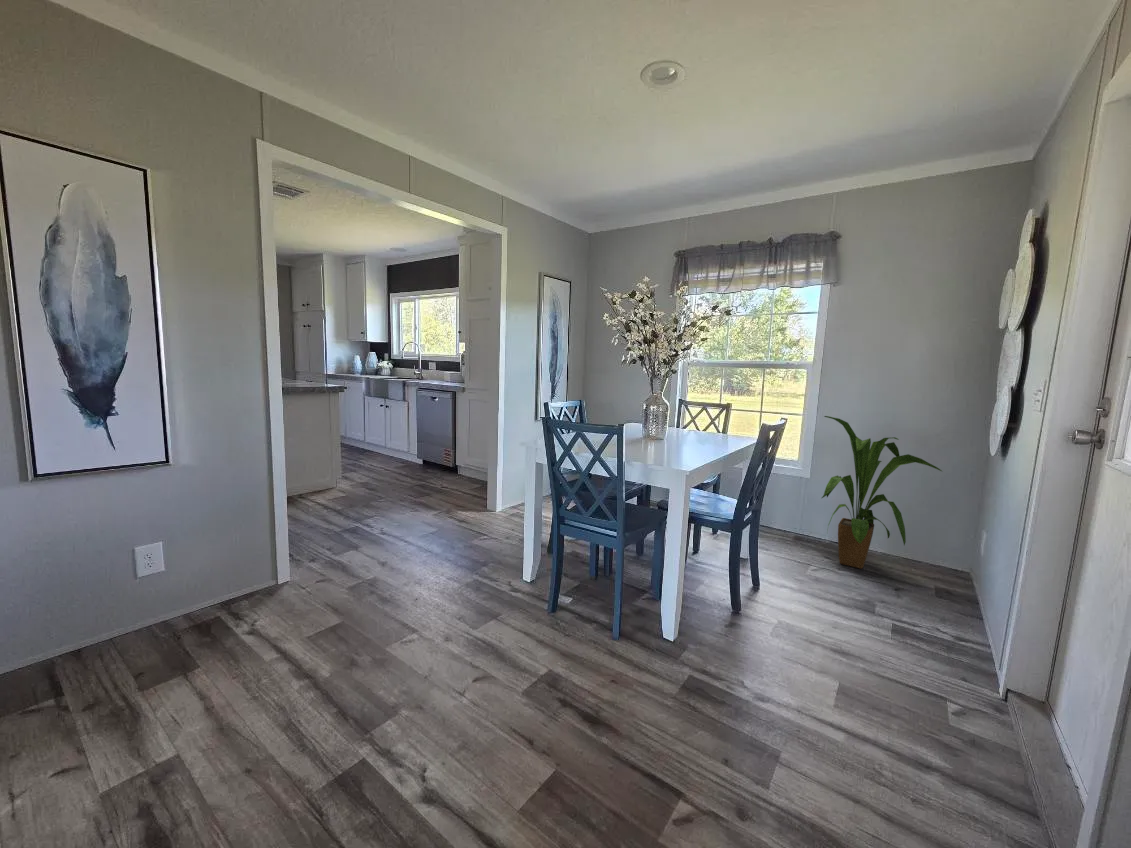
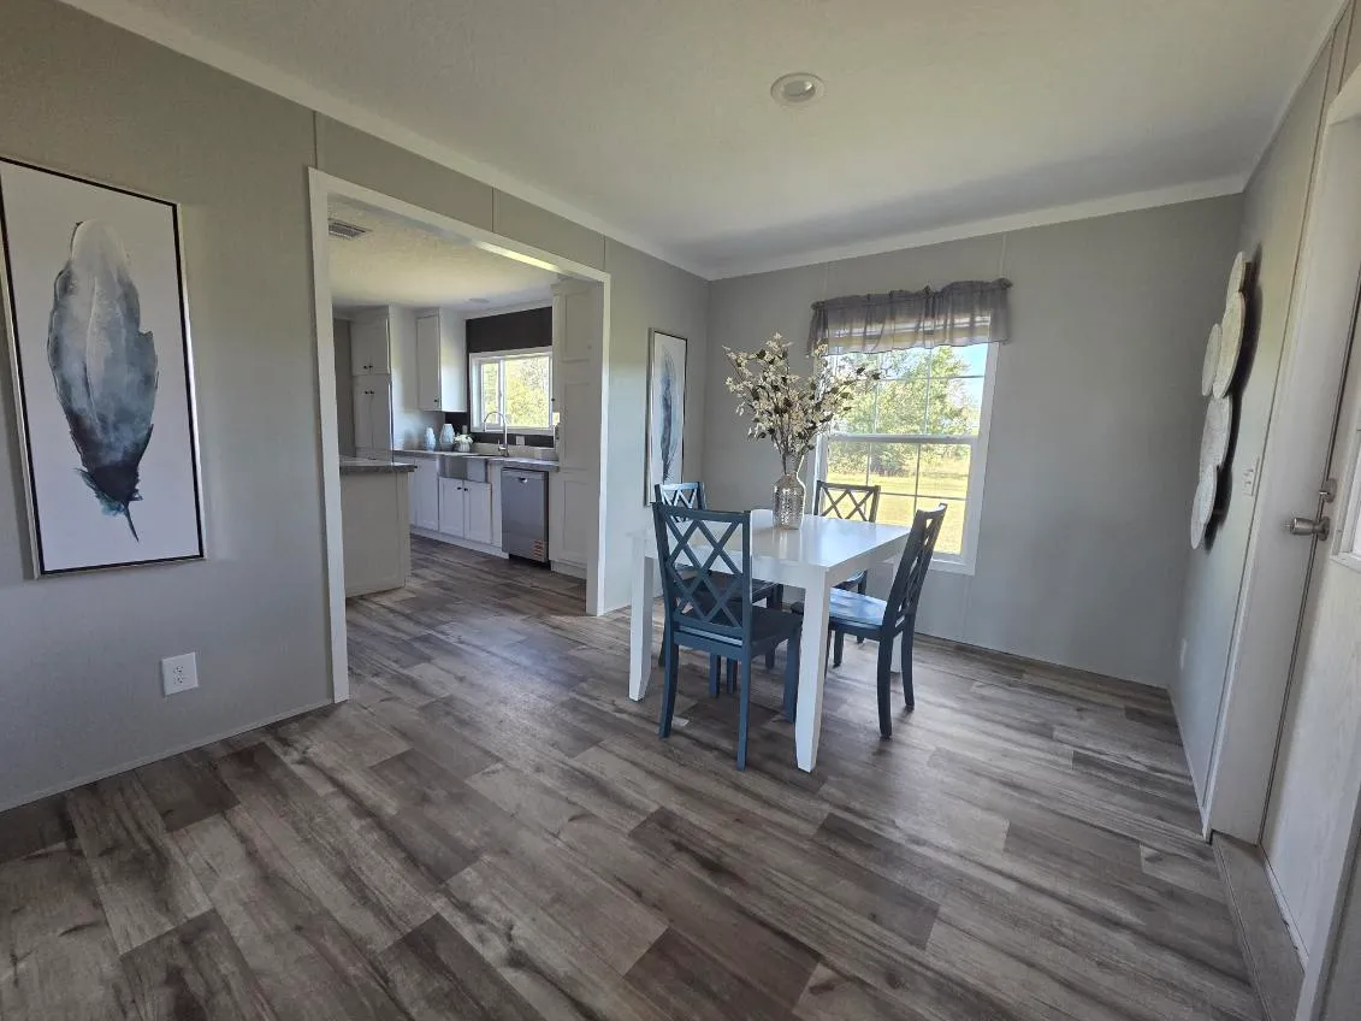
- house plant (876, 495)
